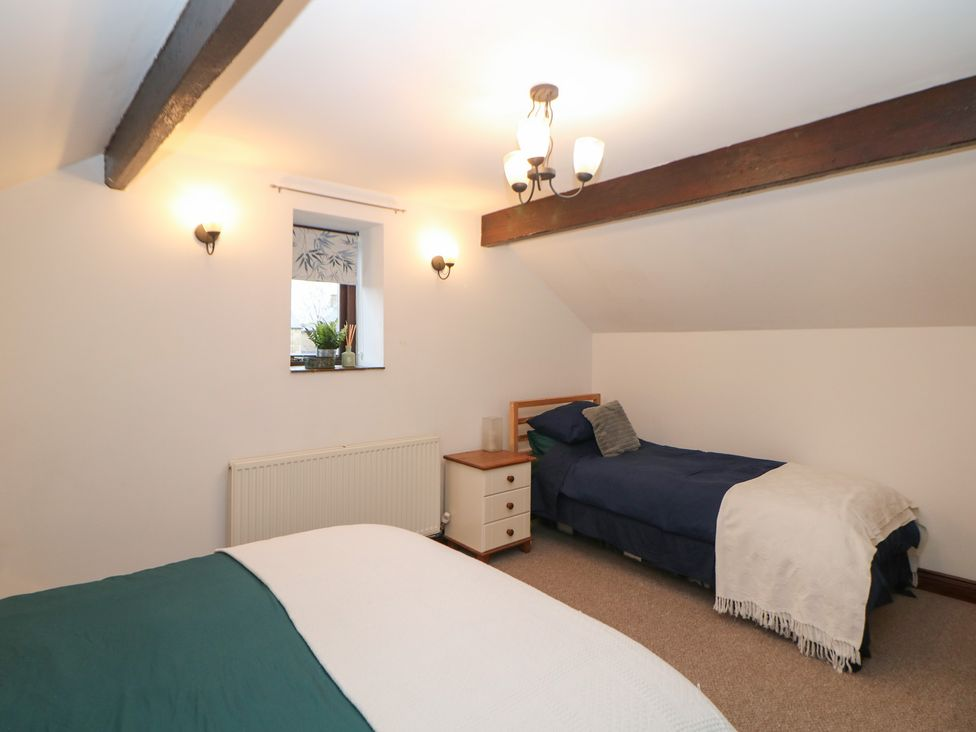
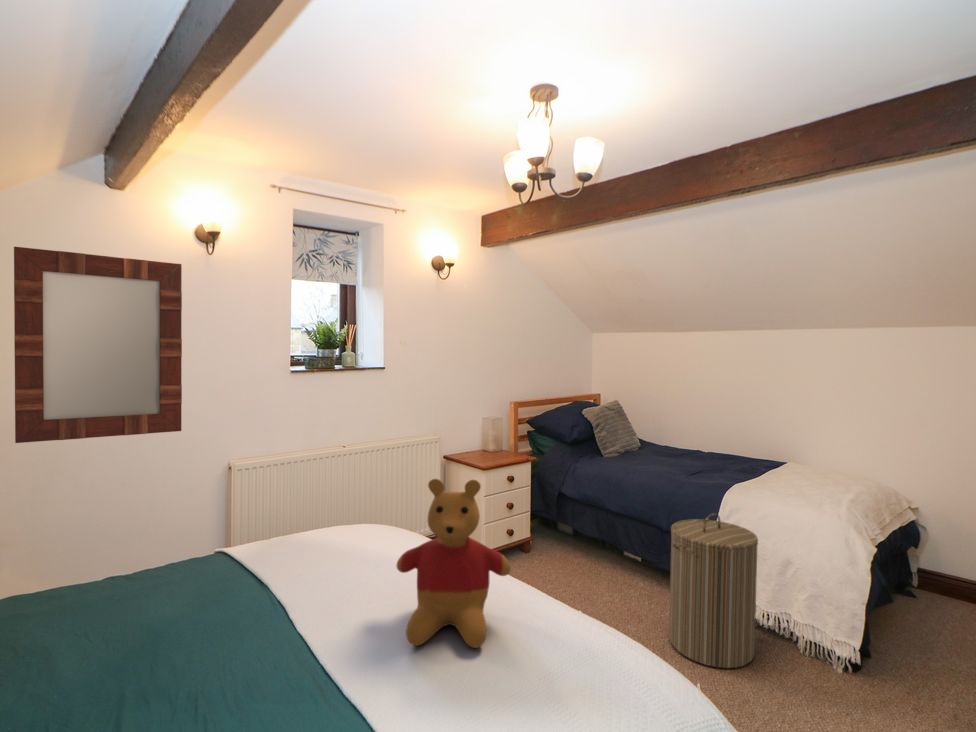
+ home mirror (104, 346)
+ laundry hamper (712, 579)
+ stuffed bear (451, 555)
